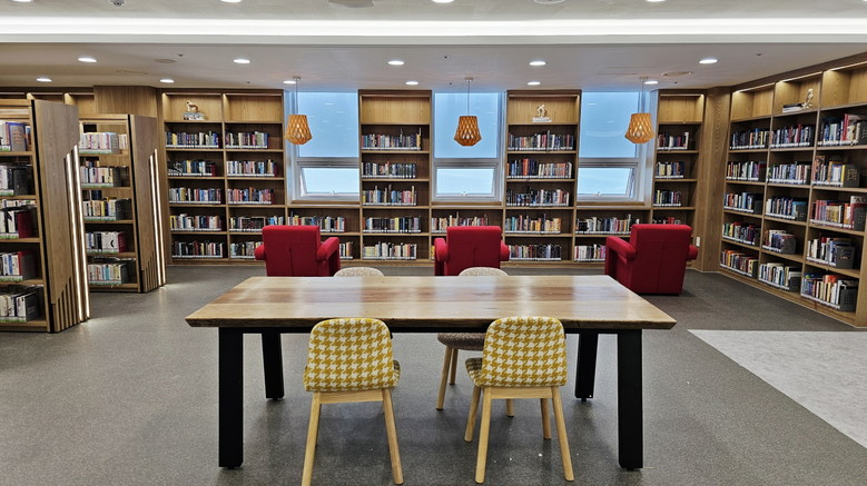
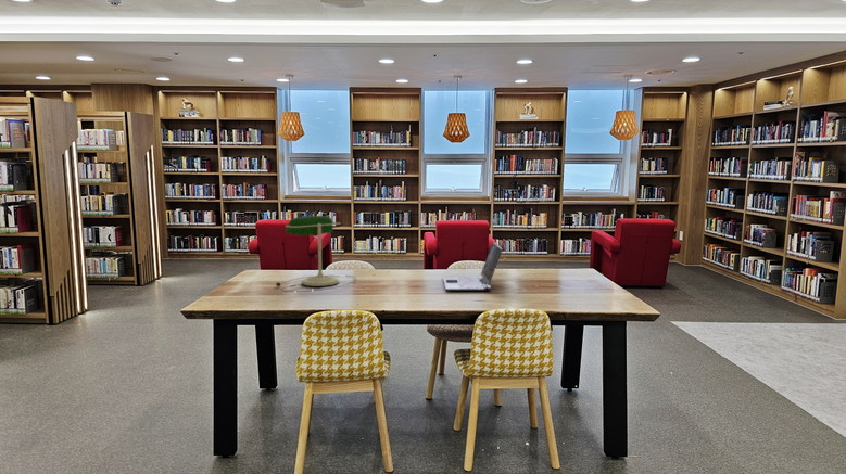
+ desk lamp (318, 251)
+ laptop (481, 271)
